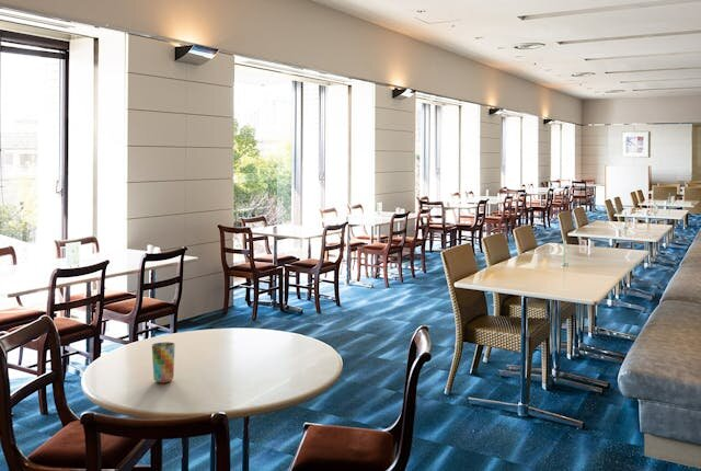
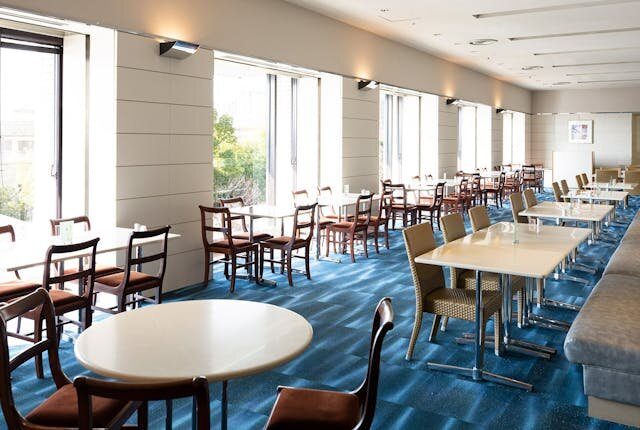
- cup (163, 363)
